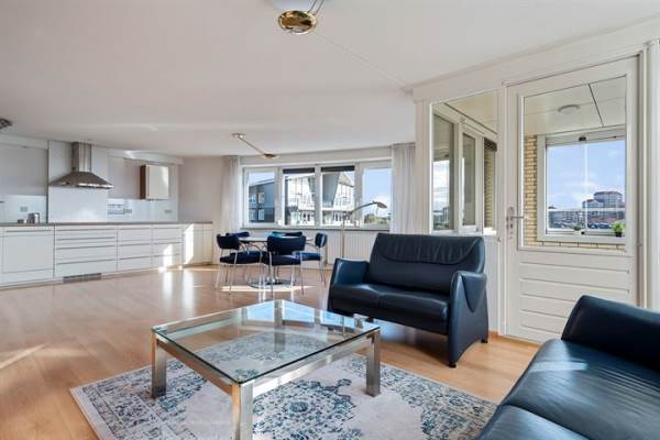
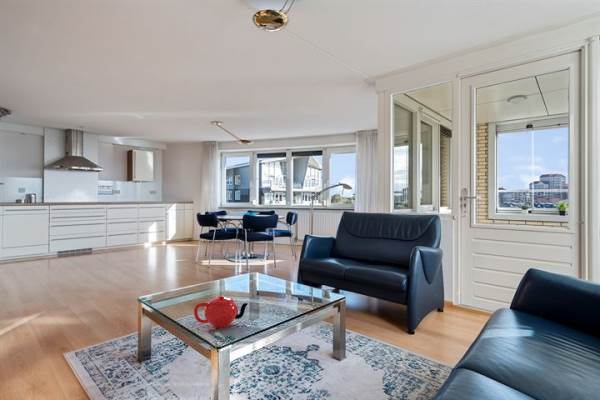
+ teapot (221, 310)
